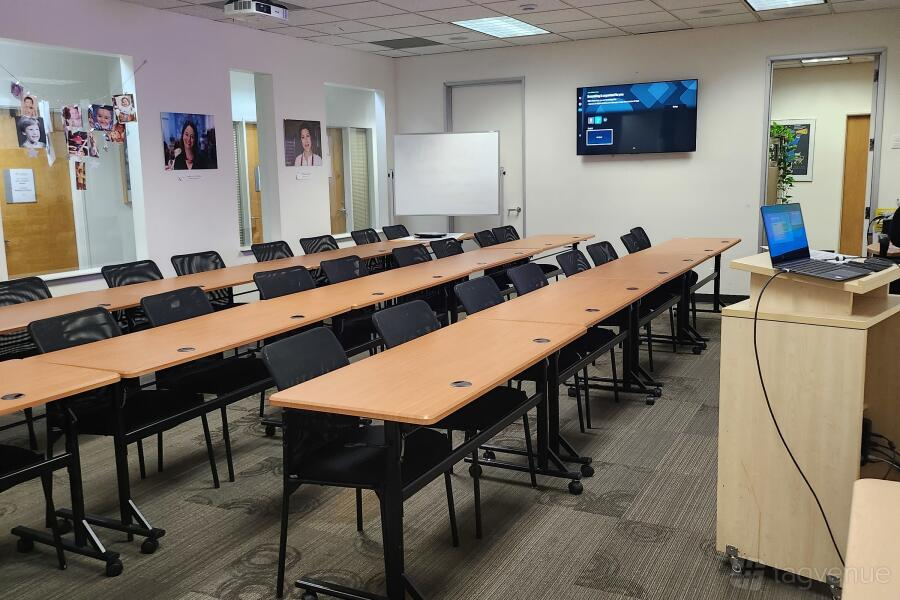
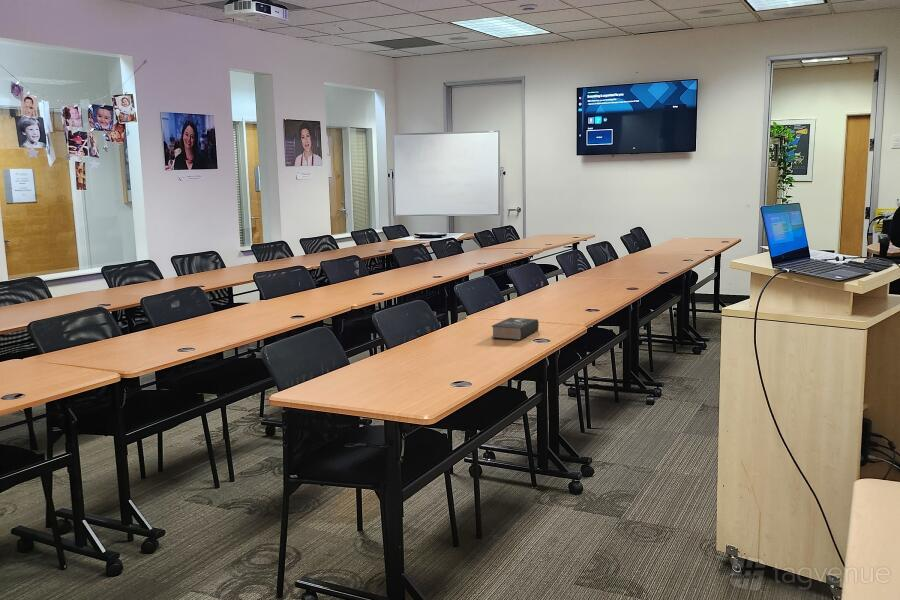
+ book (515, 328)
